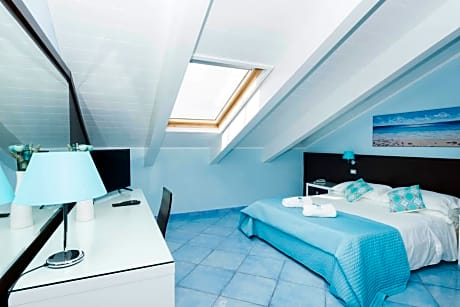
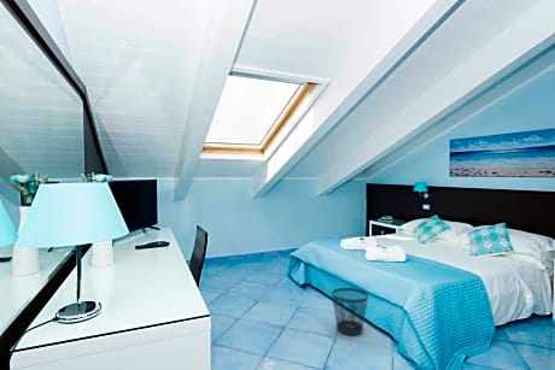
+ wastebasket (349, 310)
